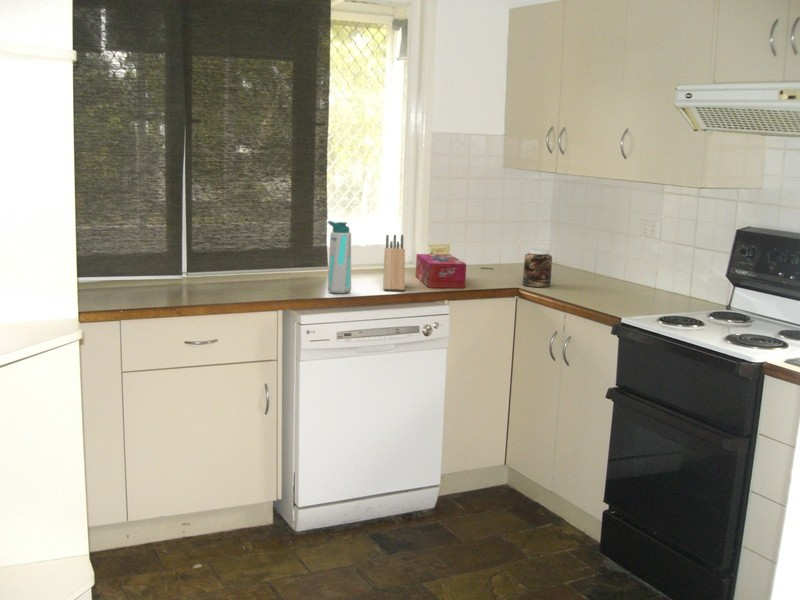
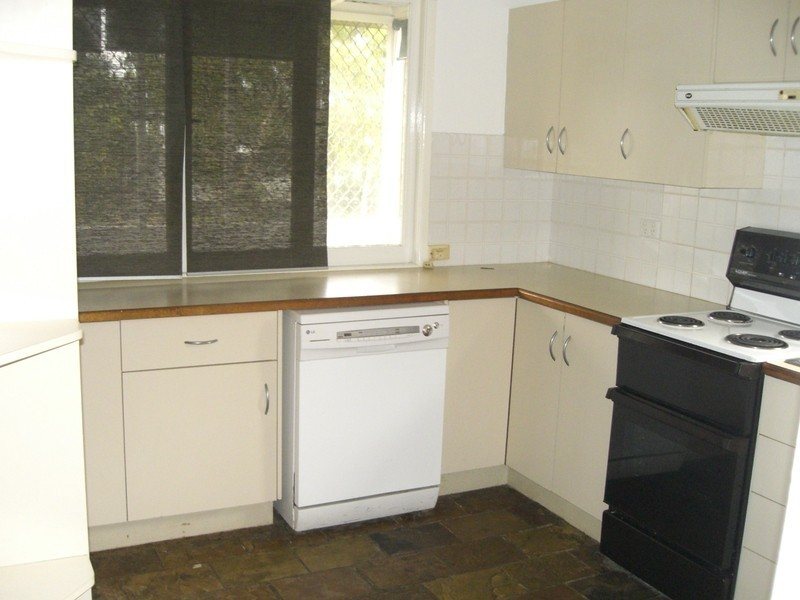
- water bottle (338, 256)
- jar (537, 267)
- knife block (394, 261)
- tissue box (440, 270)
